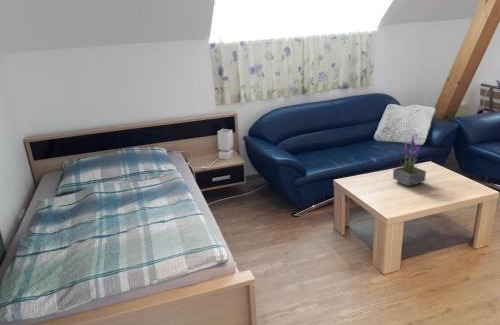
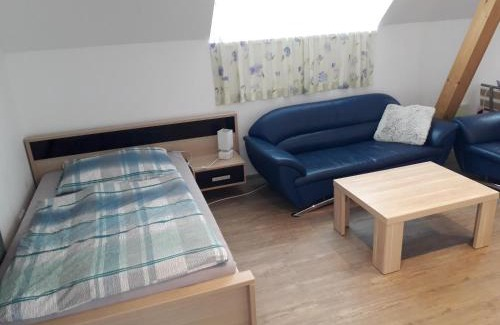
- potted plant (410, 158)
